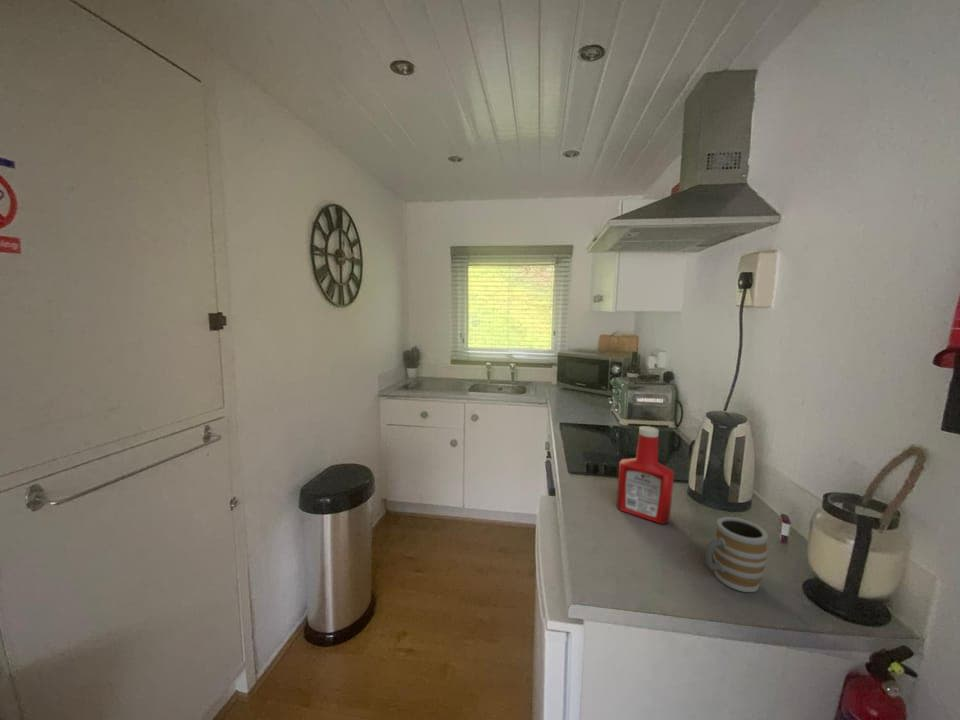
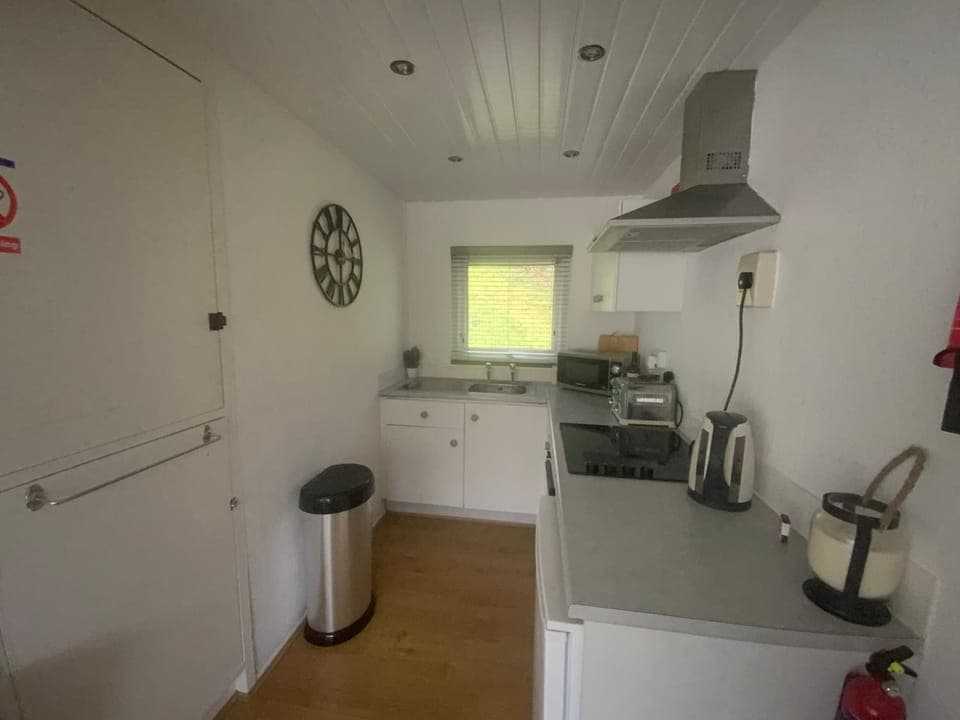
- soap bottle (645, 471)
- mug (732, 554)
